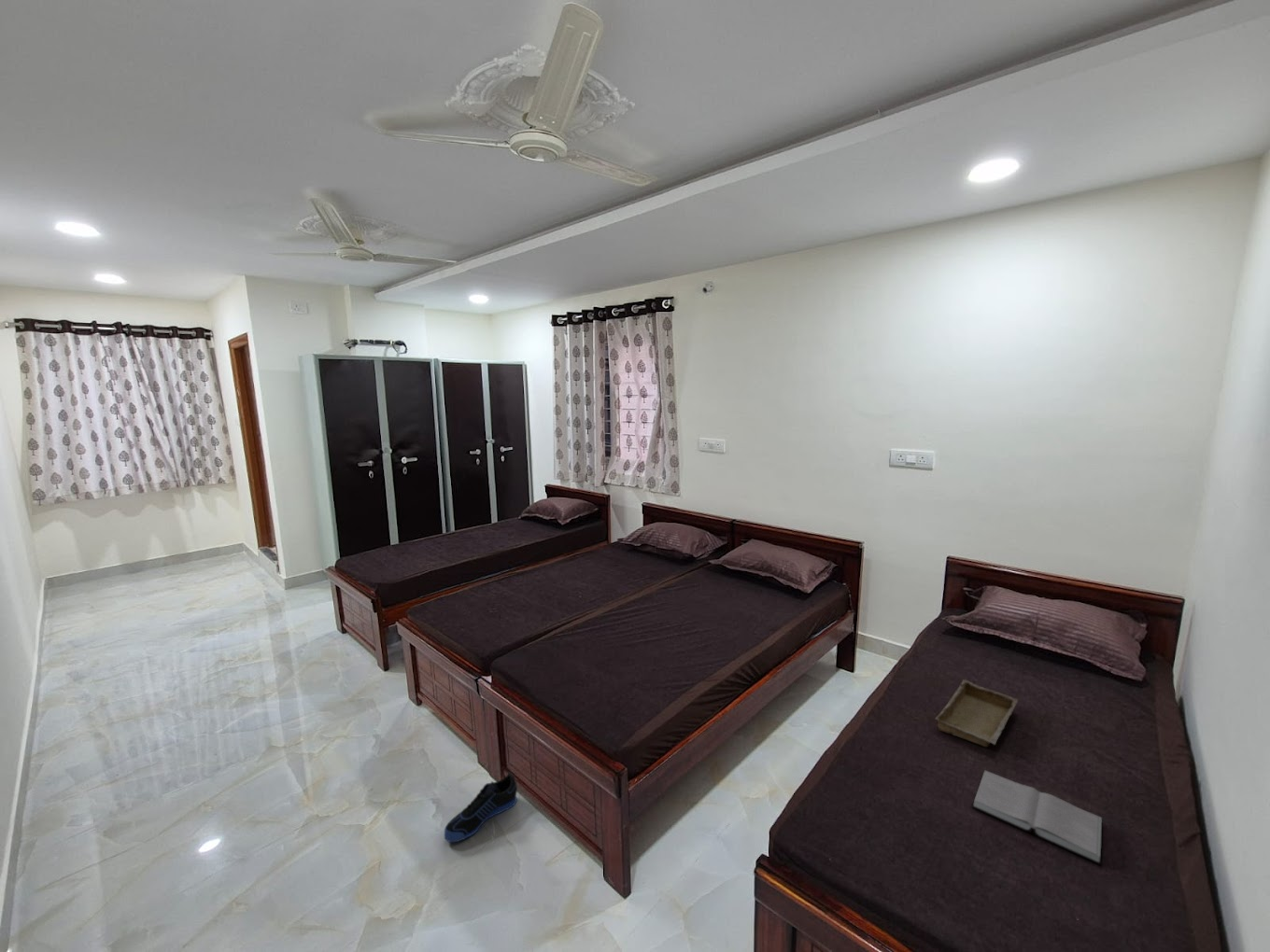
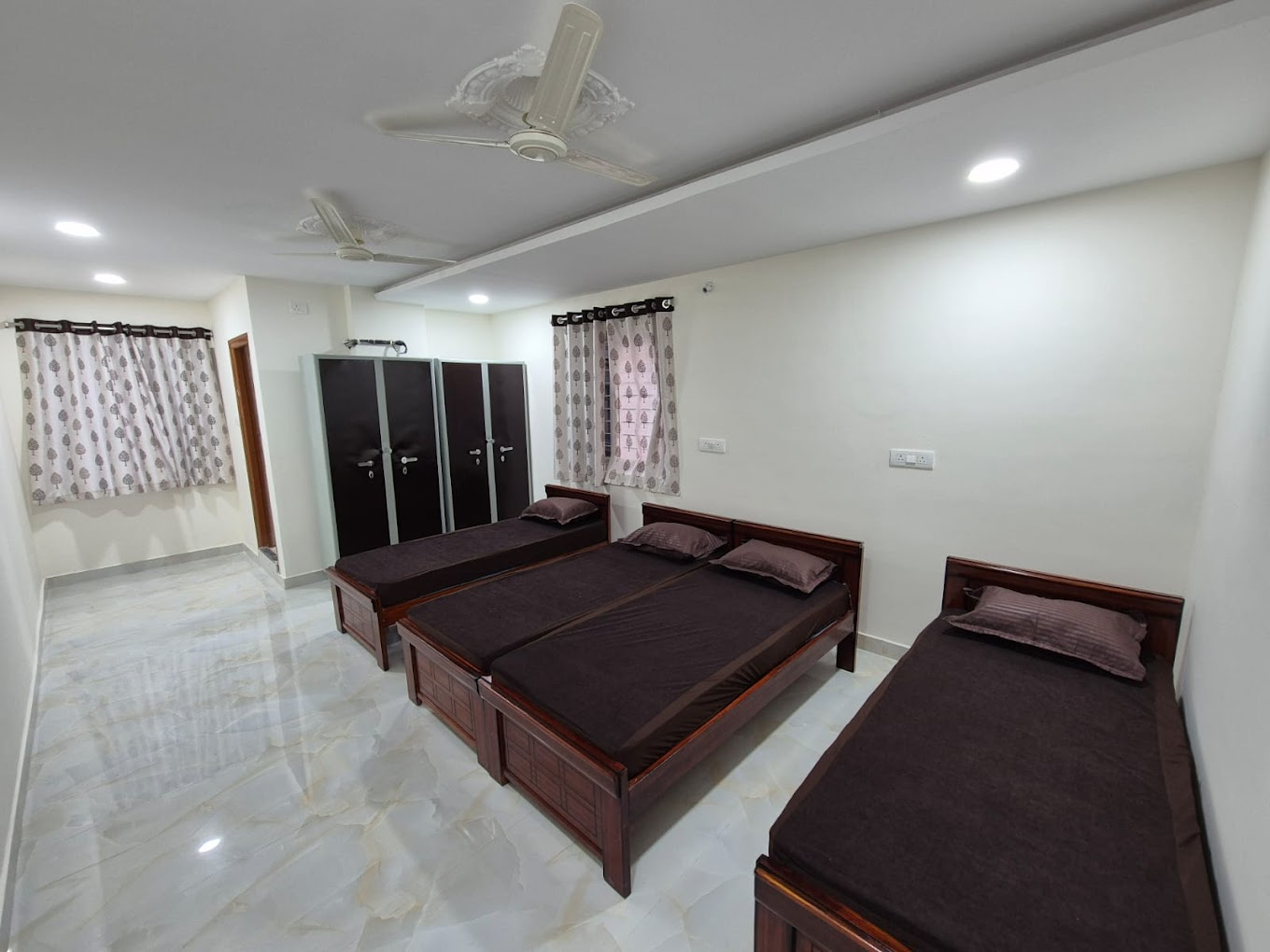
- sneaker (481, 804)
- hardback book (1036, 810)
- tray (977, 713)
